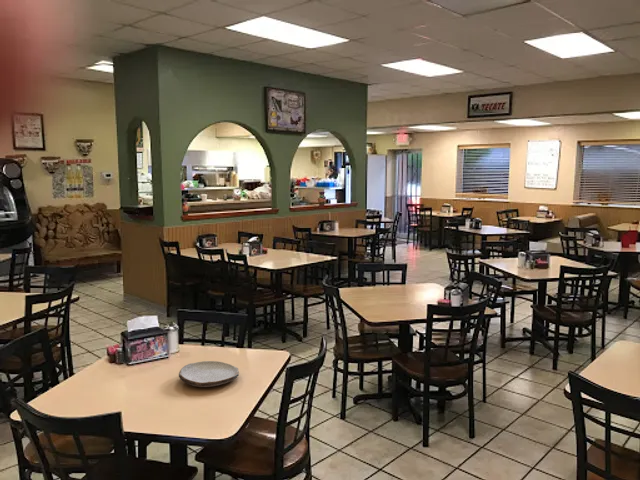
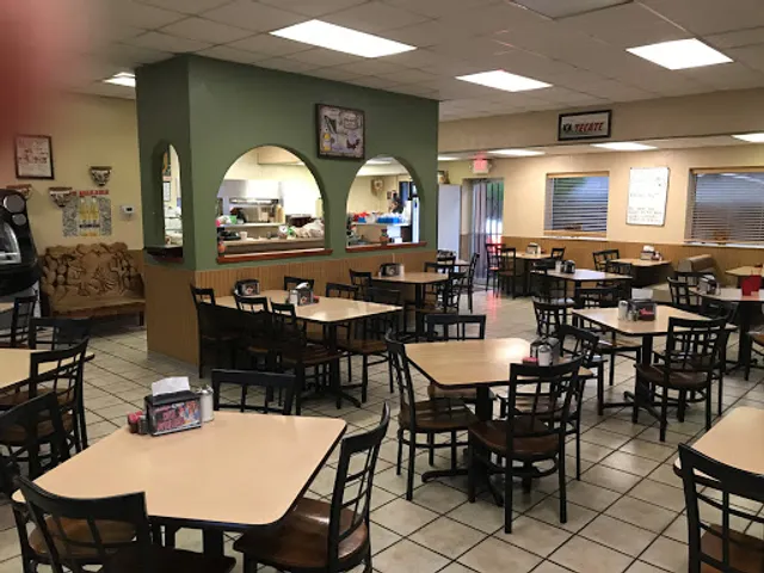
- plate (209, 374)
